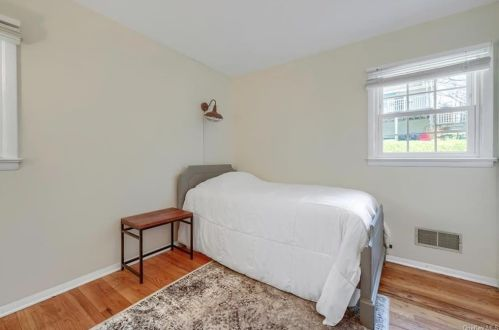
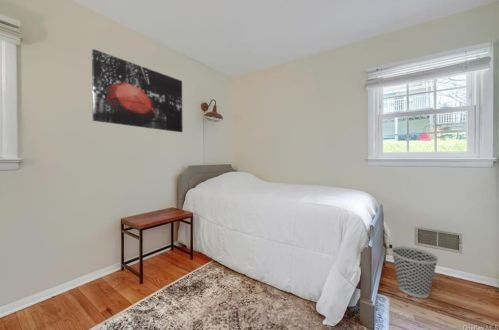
+ wall art (144, 97)
+ wastebasket (413, 271)
